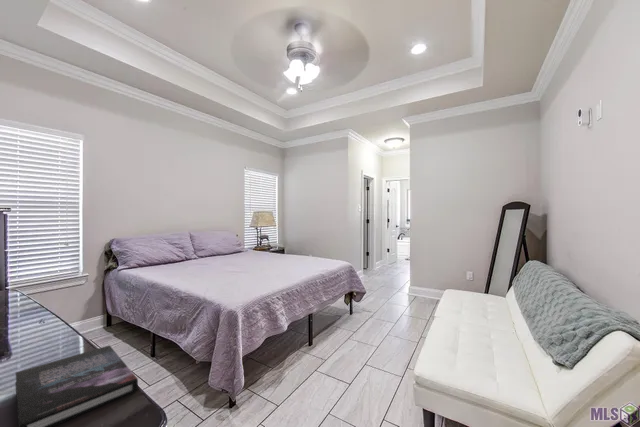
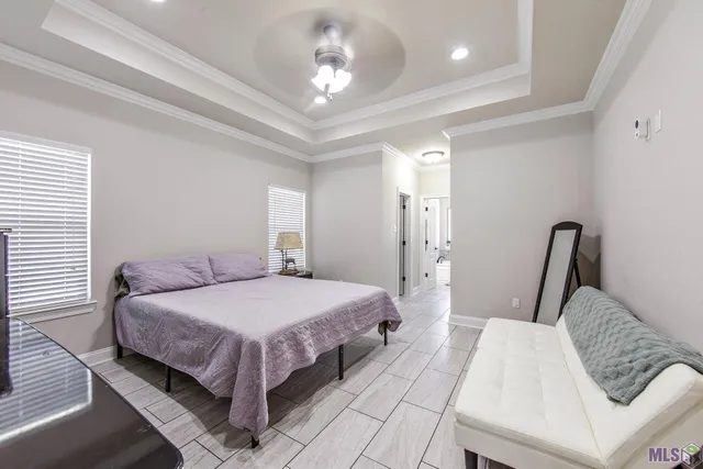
- book (75, 381)
